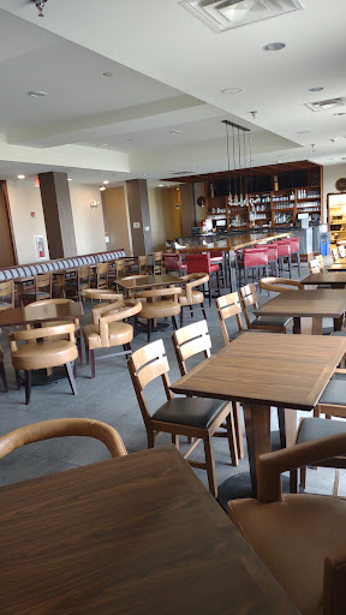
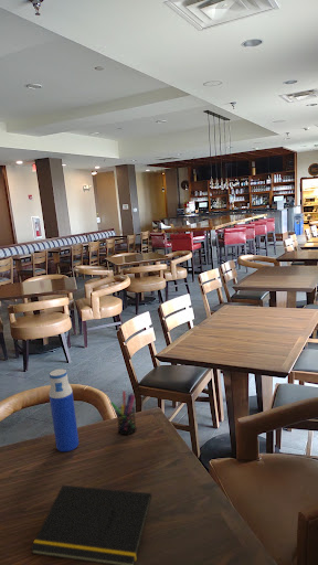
+ notepad (94, 522)
+ water bottle (63, 409)
+ pen holder (123, 412)
